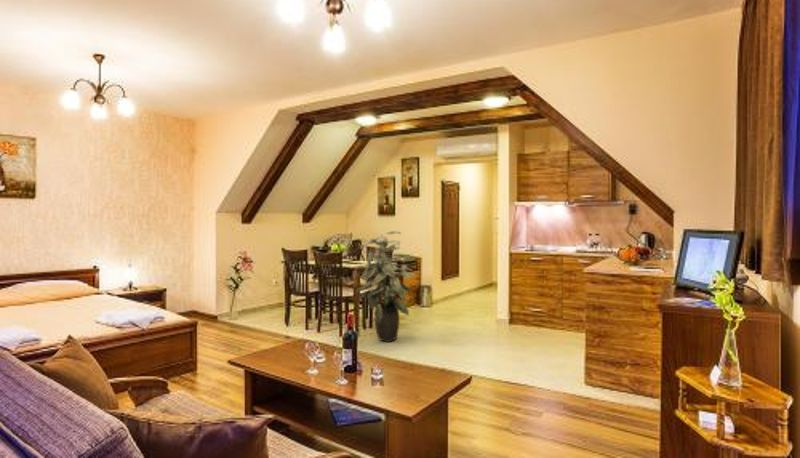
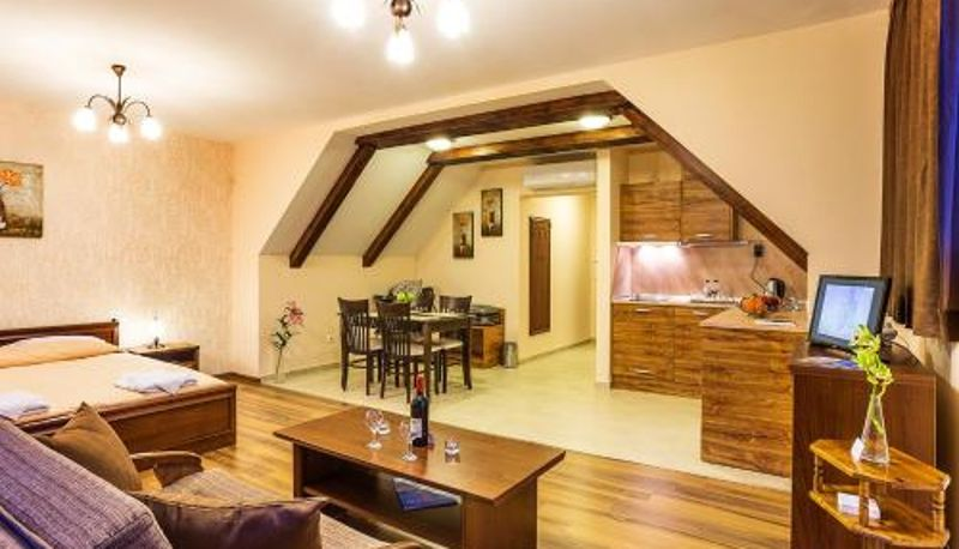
- indoor plant (387, 286)
